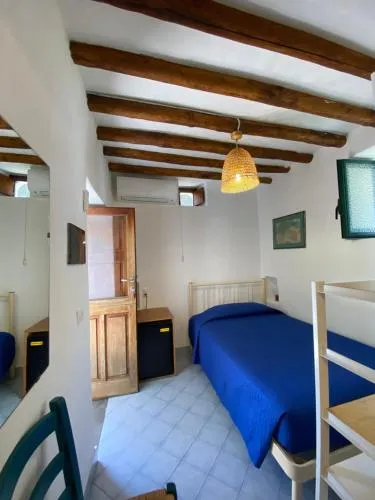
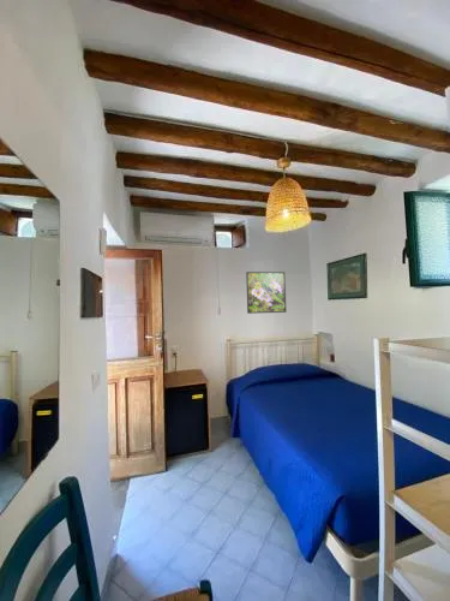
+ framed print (266, 292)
